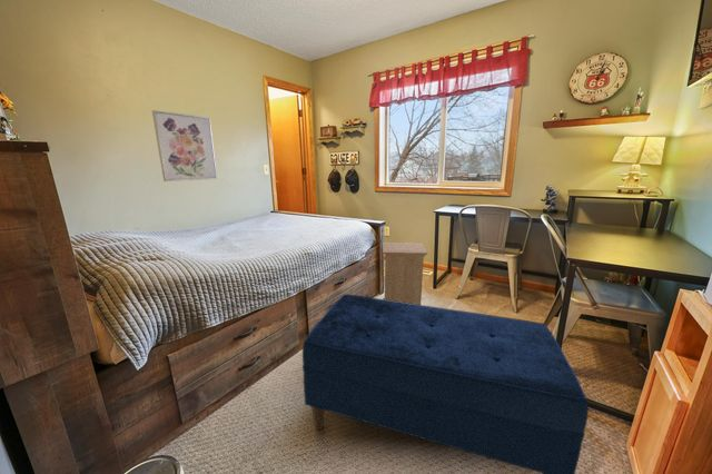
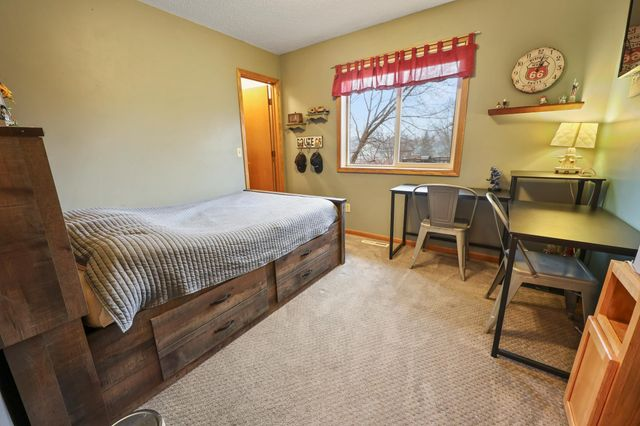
- bench (427, 377)
- nightstand (402, 280)
- wall art (187, 148)
